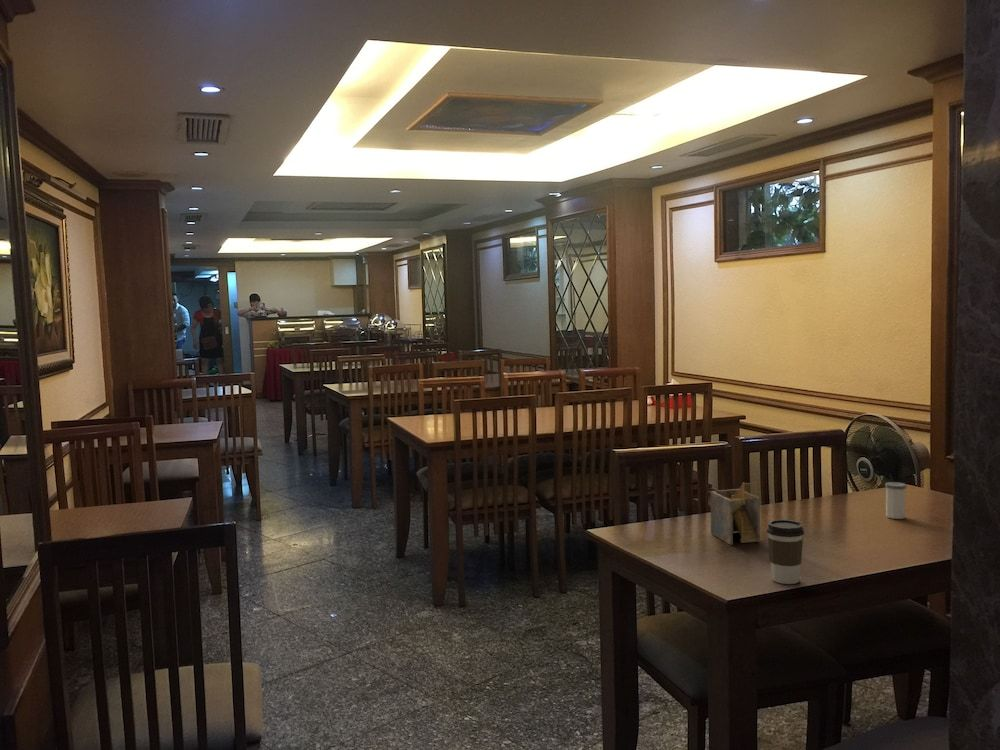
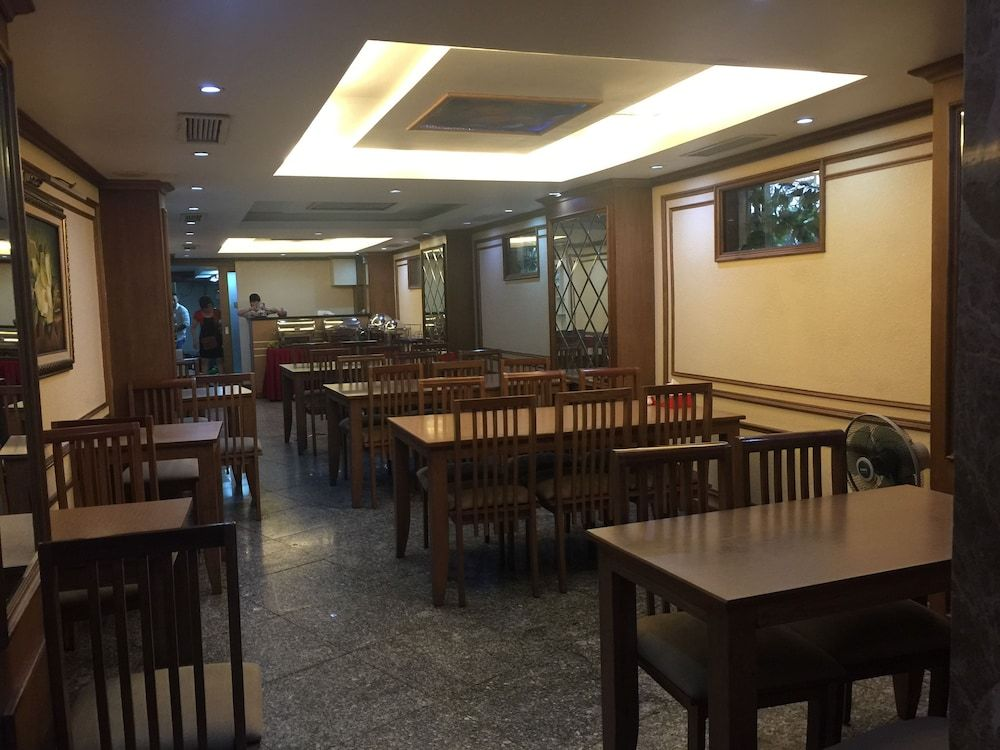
- salt shaker (895, 500)
- coffee cup (785, 551)
- napkin holder (735, 508)
